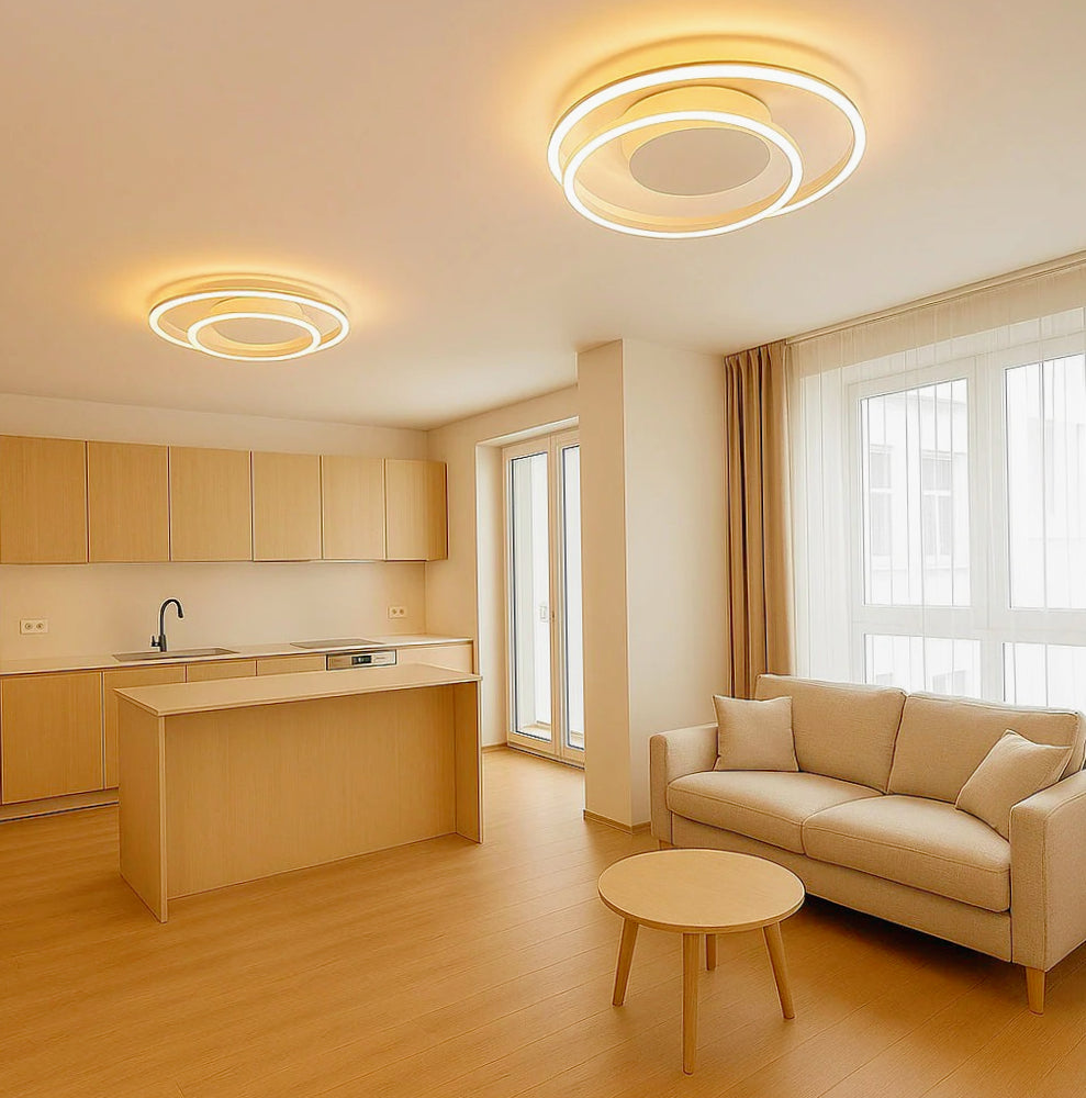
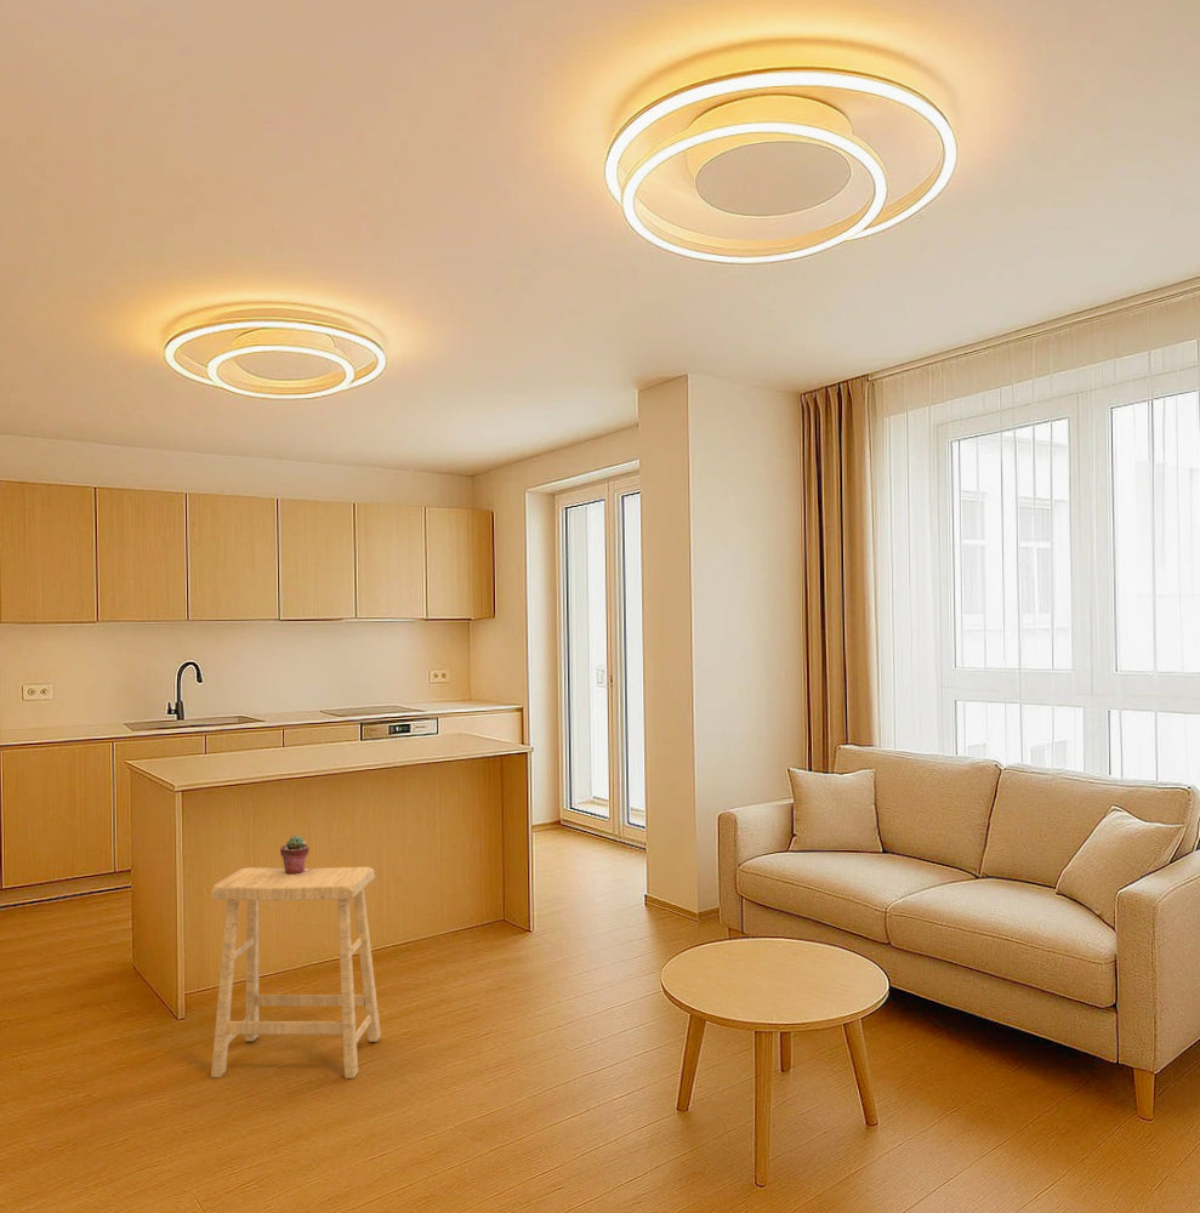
+ stool (297, 995)
+ potted succulent (294, 853)
